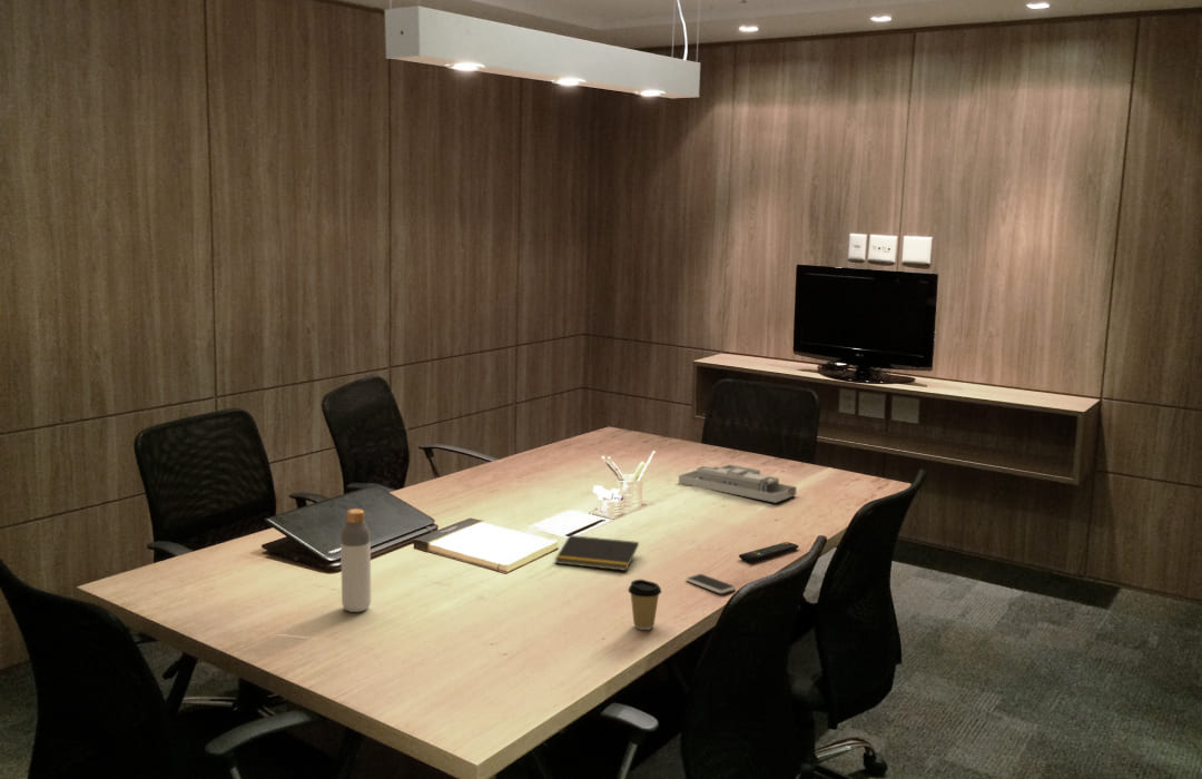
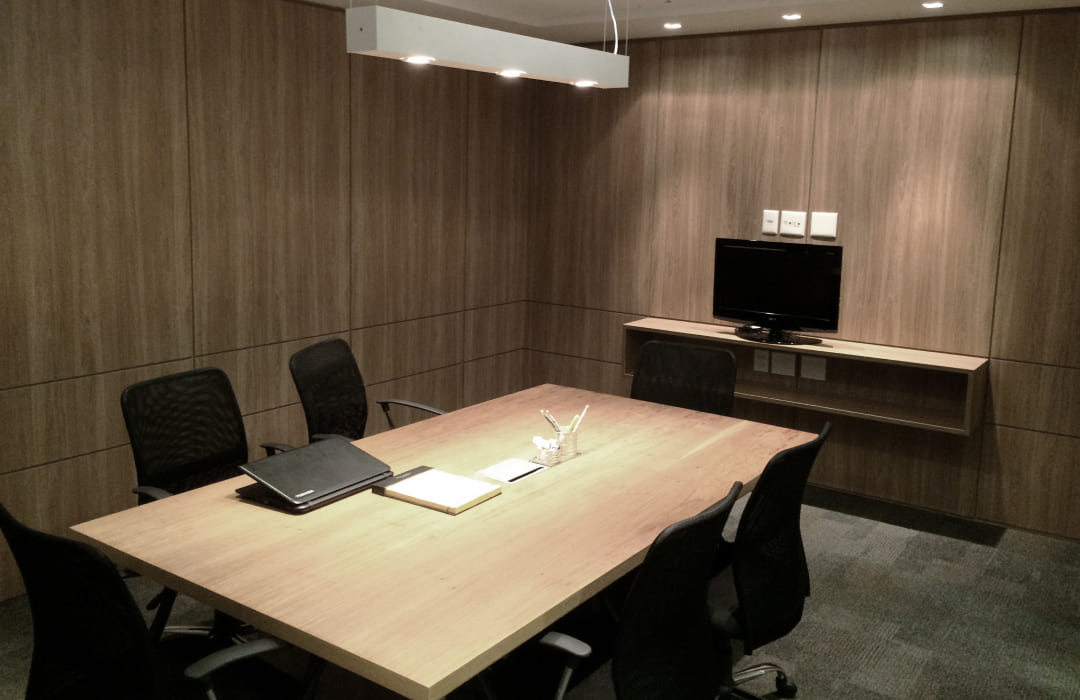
- bottle (355, 560)
- notepad (597, 552)
- remote control (769, 552)
- desk organizer (736, 479)
- coffee cup (644, 604)
- smartphone (710, 583)
